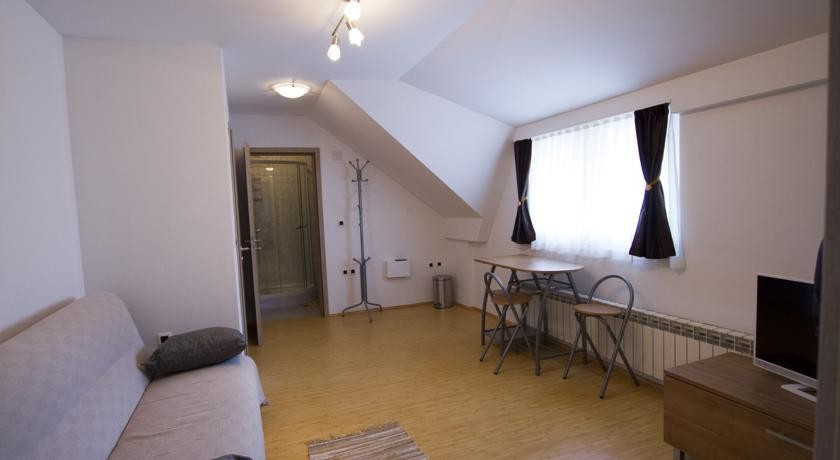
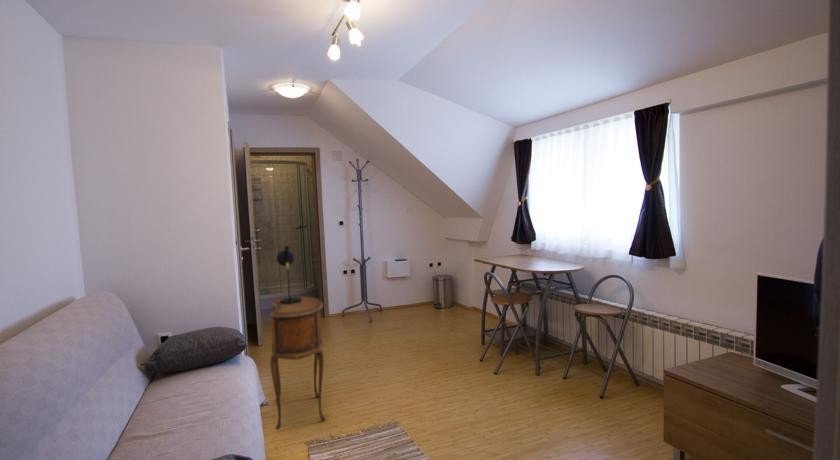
+ side table (298, 357)
+ table lamp (288, 273)
